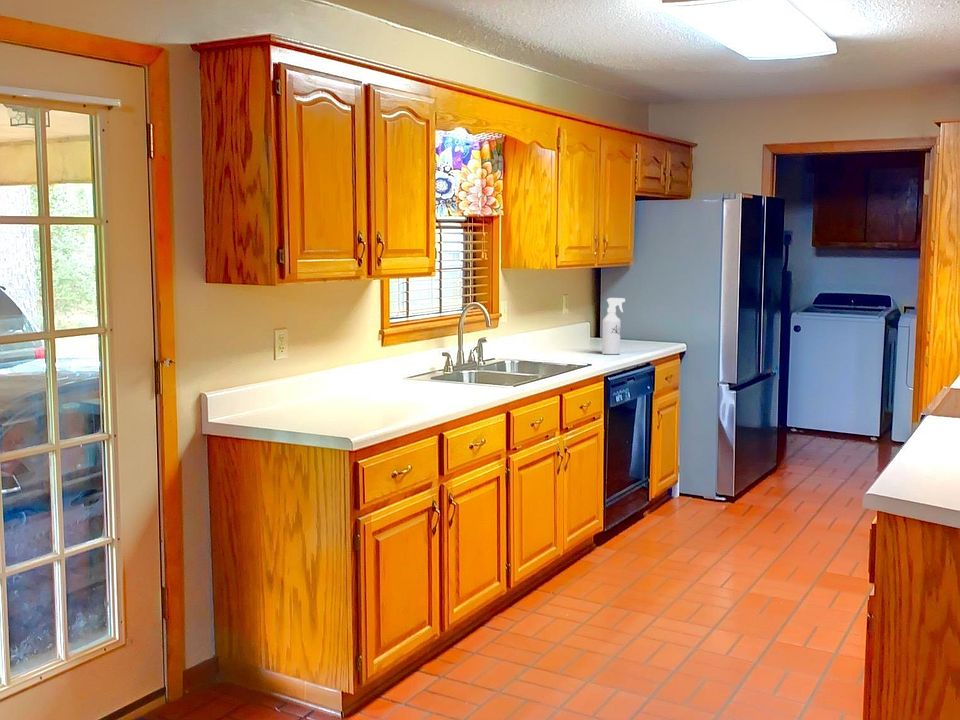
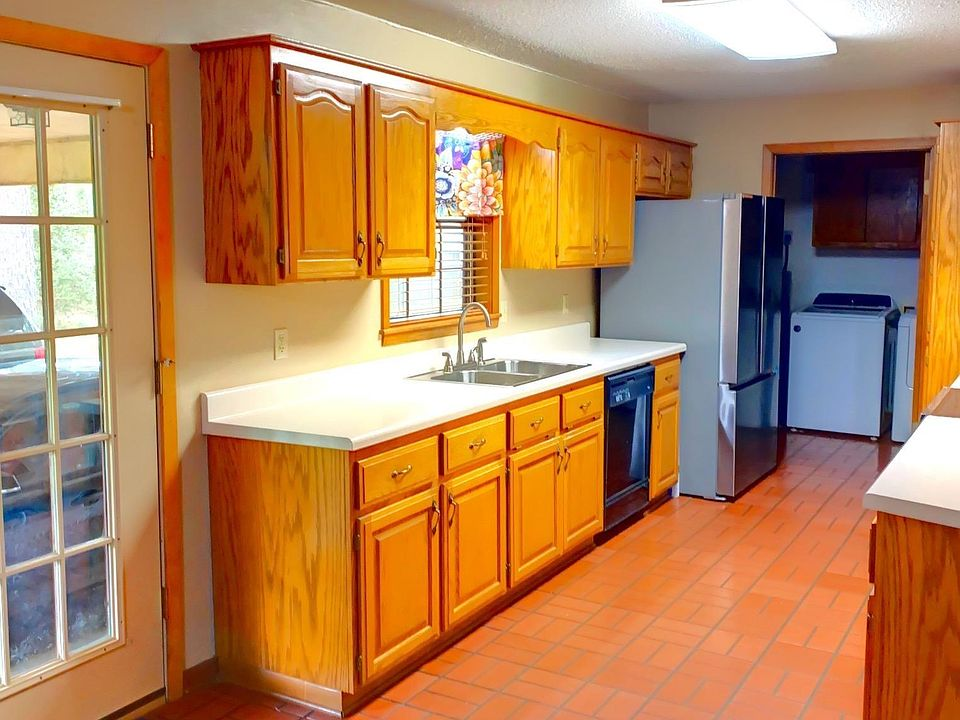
- spray bottle (613, 326)
